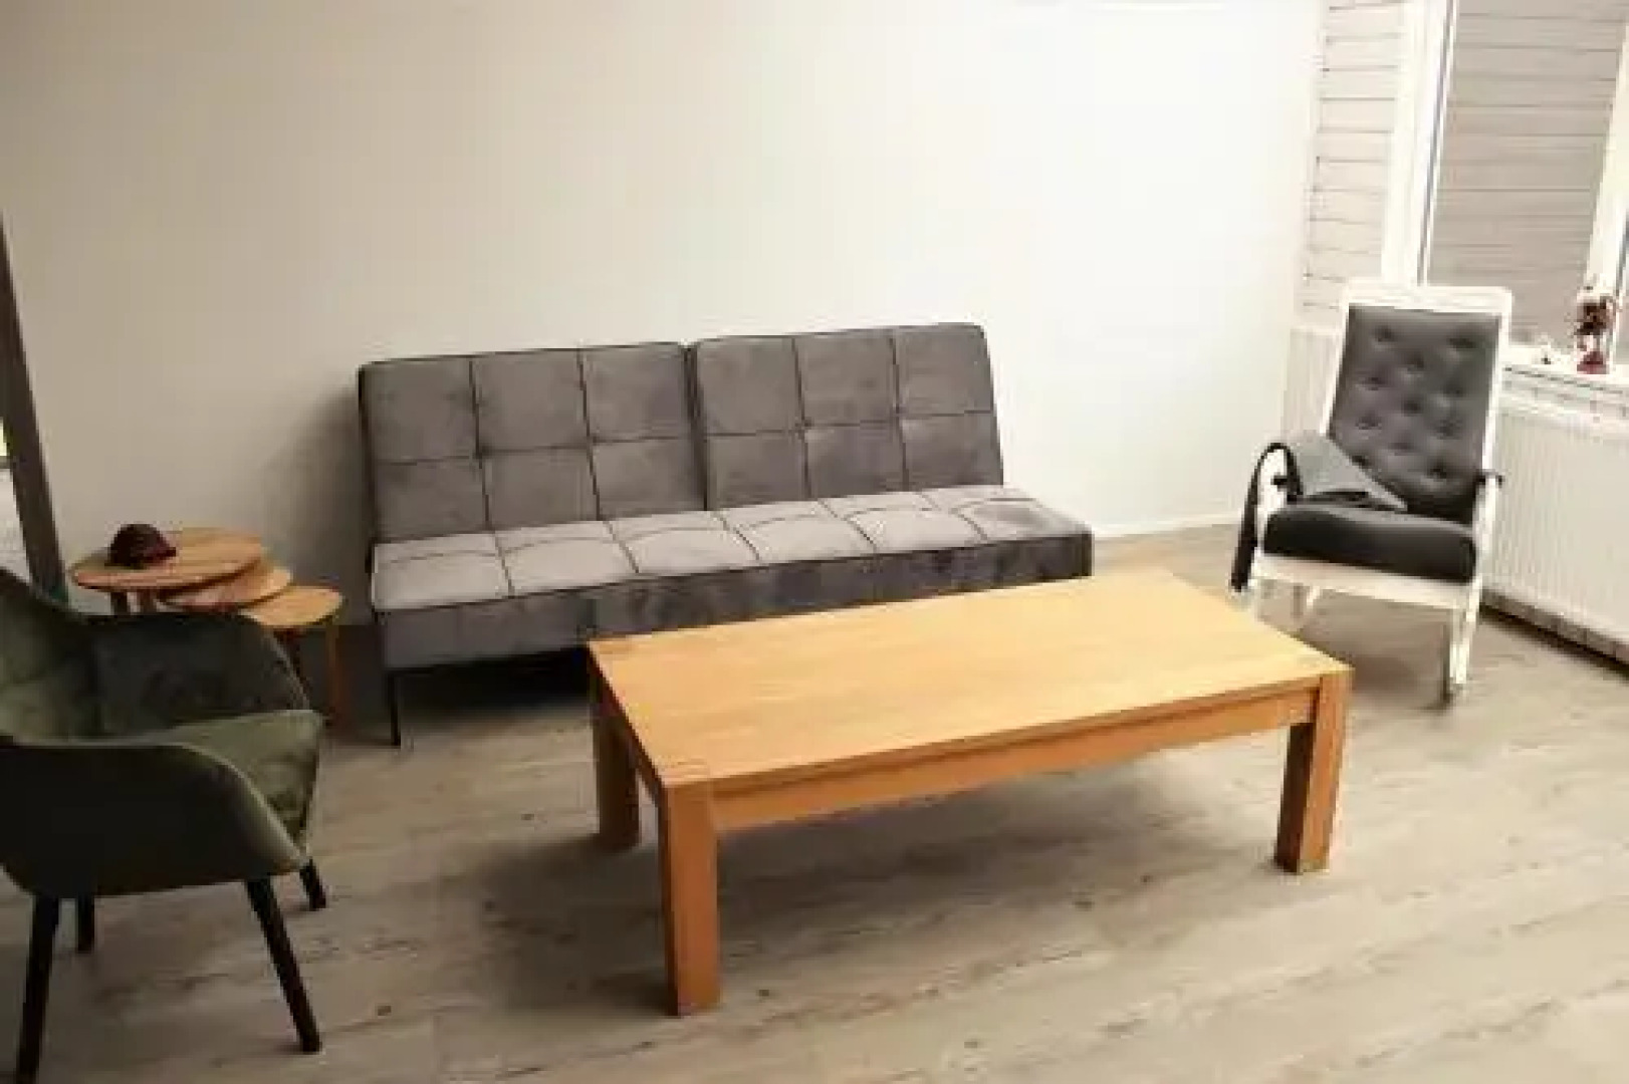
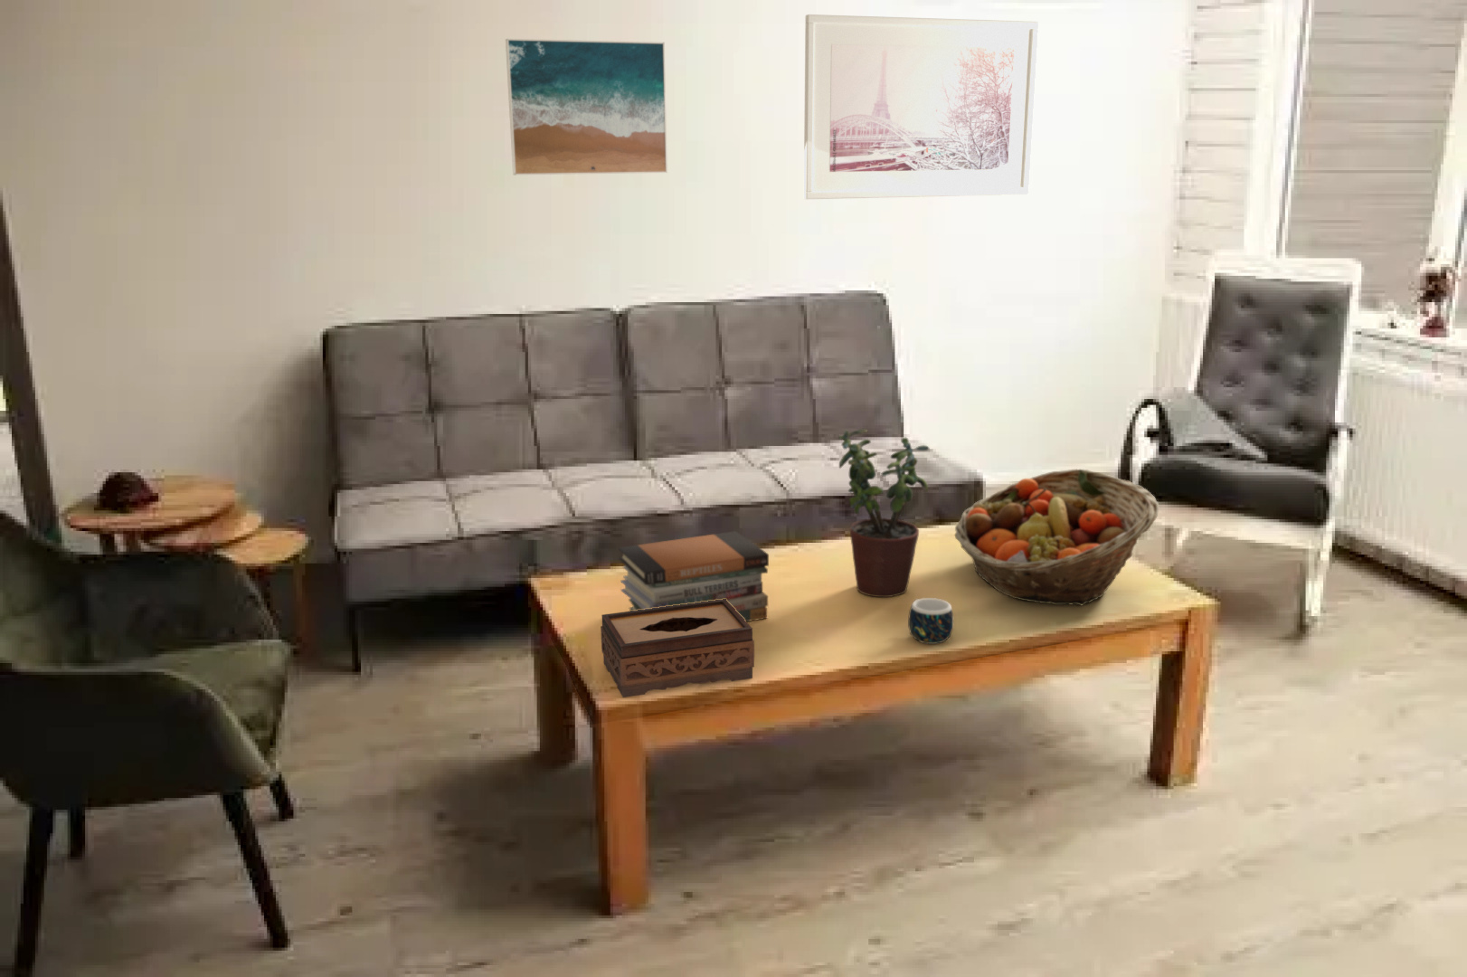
+ tissue box (676, 646)
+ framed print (589, 108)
+ mug (928, 618)
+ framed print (922, 109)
+ potted plant (890, 509)
+ fruit basket (1052, 533)
+ book stack (693, 582)
